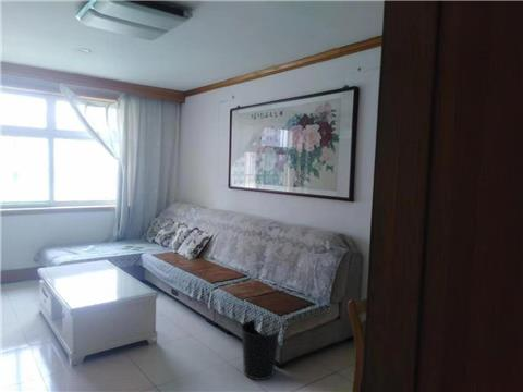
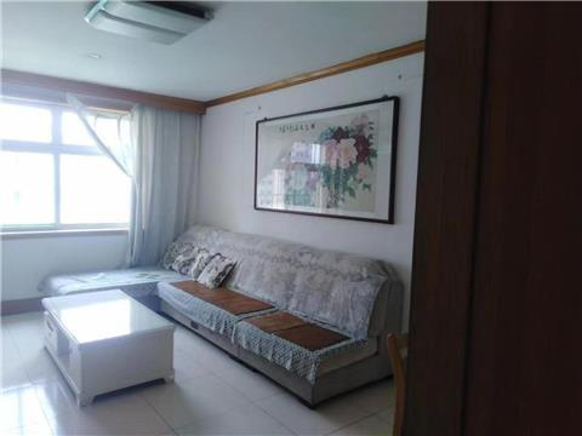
- wastebasket (259, 350)
